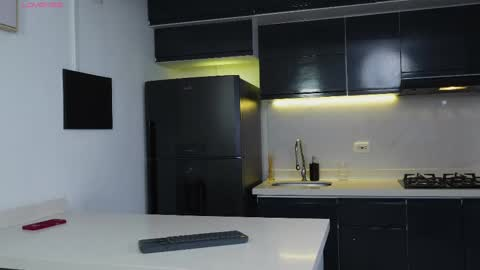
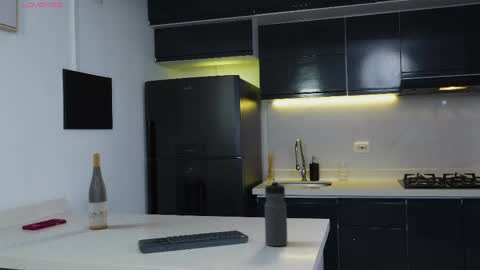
+ wine bottle (97, 190)
+ water bottle (275, 212)
